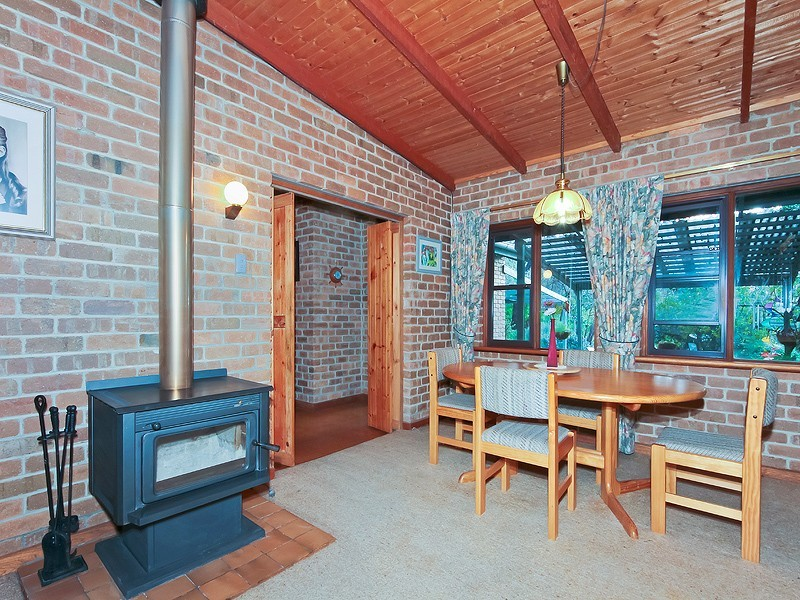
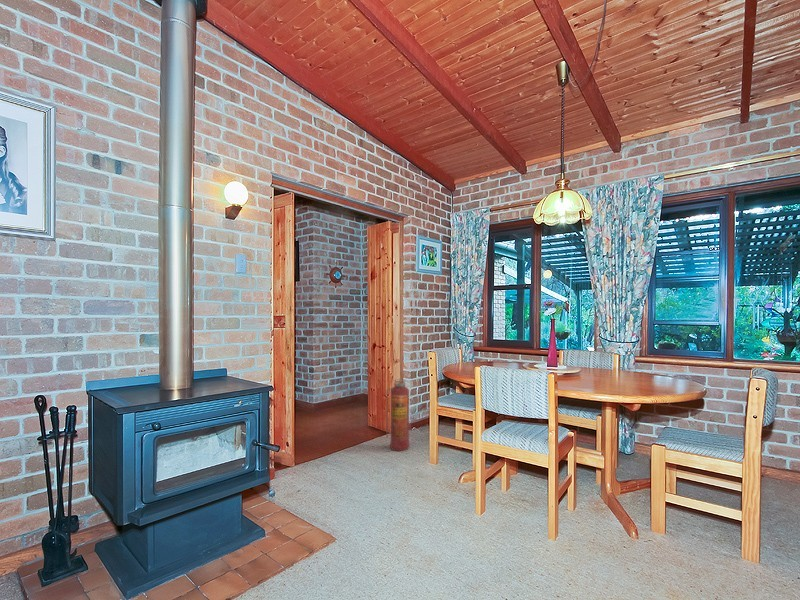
+ fire extinguisher (398, 413)
